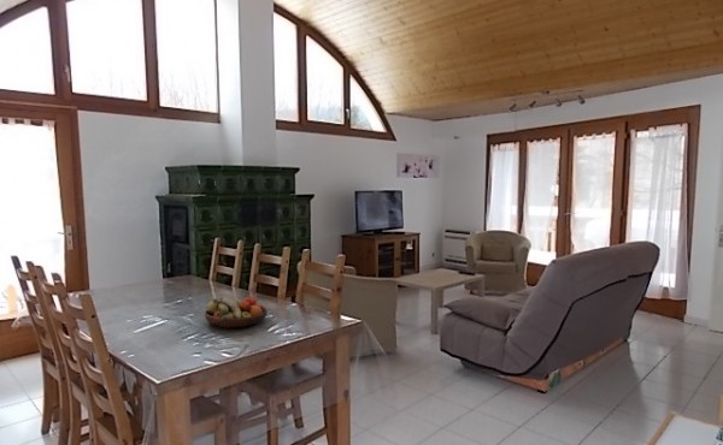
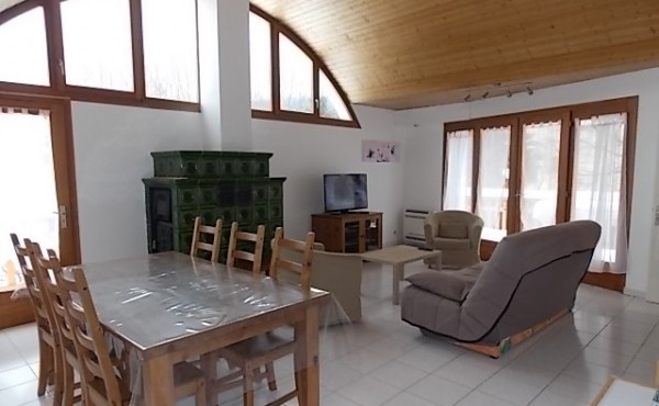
- fruit bowl (236, 308)
